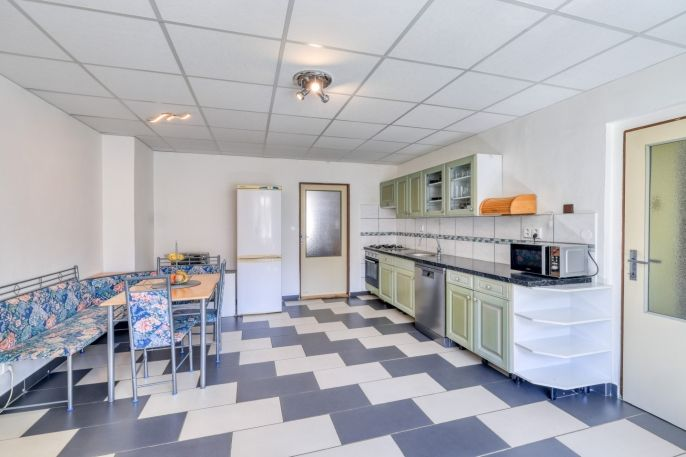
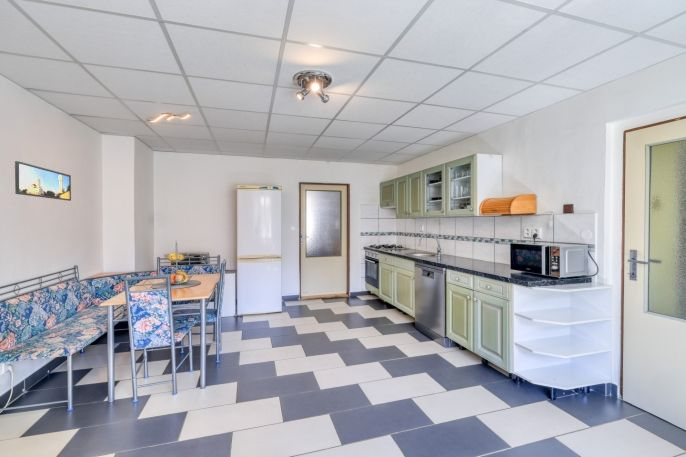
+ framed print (46, 183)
